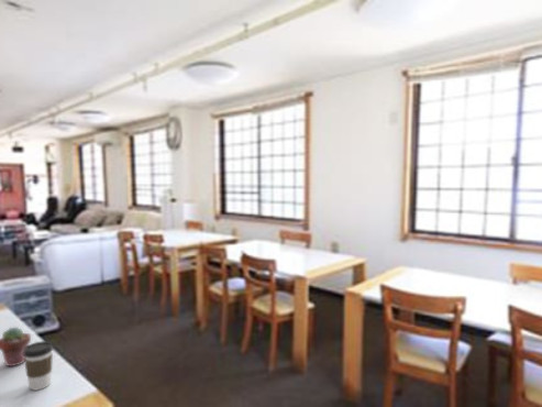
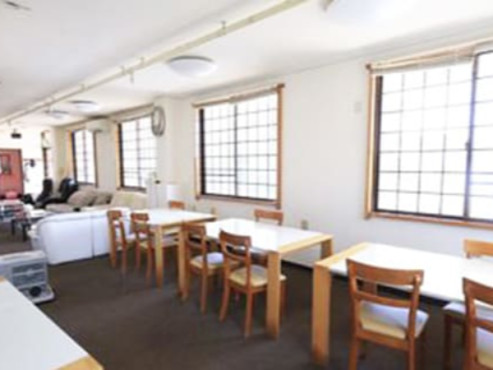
- coffee cup (38, 365)
- potted succulent (14, 344)
